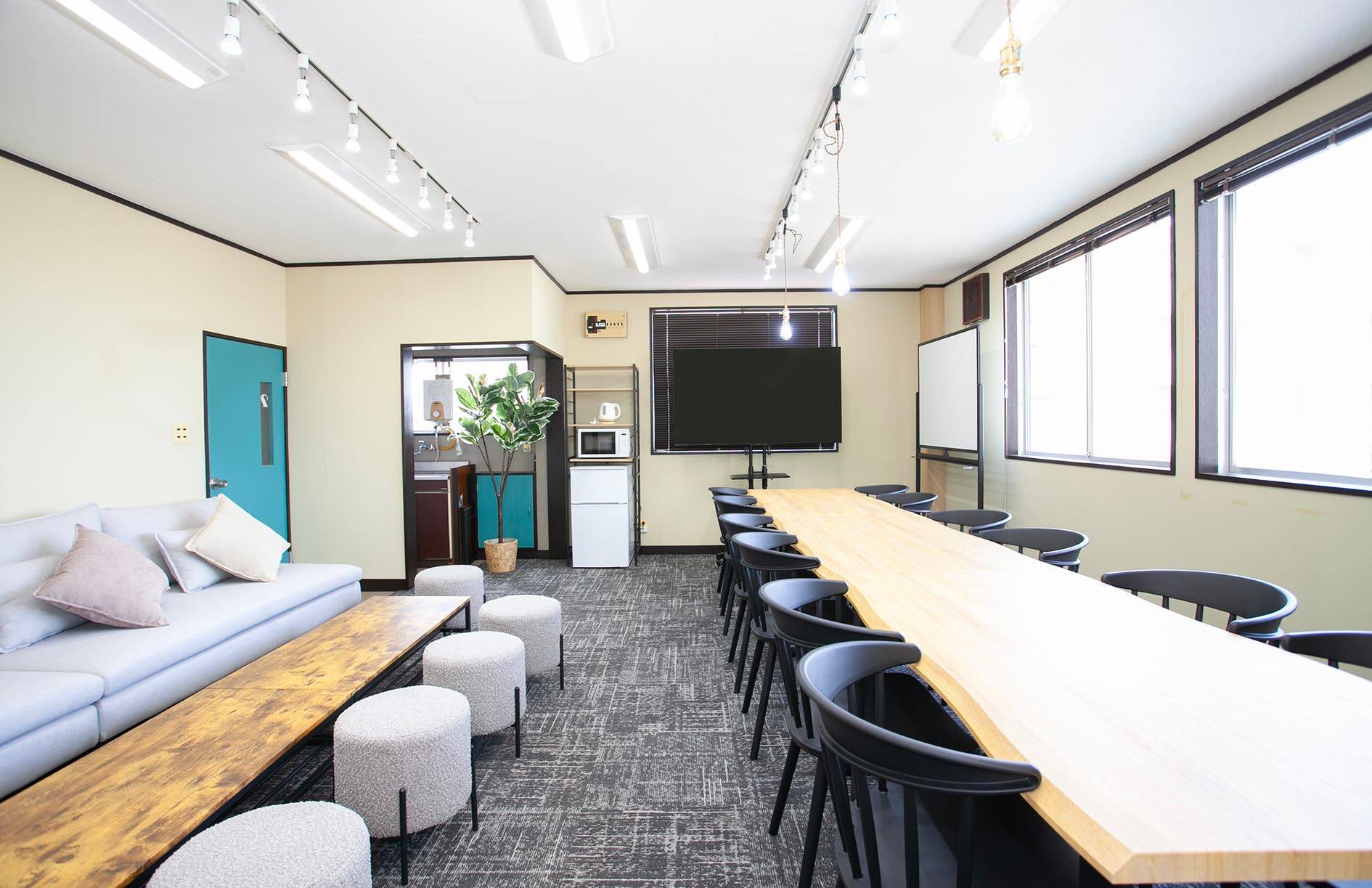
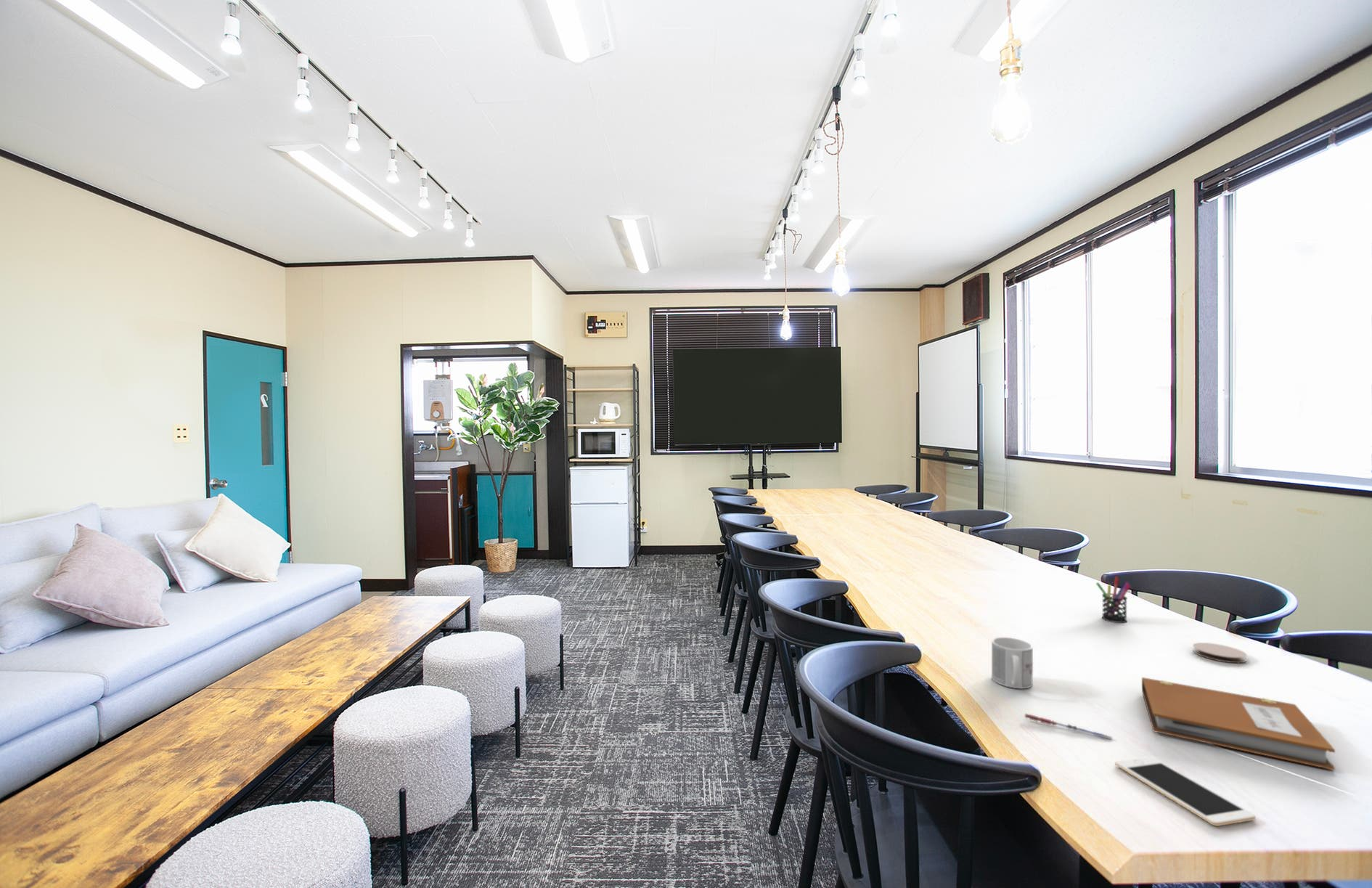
+ notebook (1229, 717)
+ cell phone (1180, 788)
+ mug (1013, 665)
+ pen holder (1111, 598)
+ coaster (1219, 652)
+ pen (1066, 725)
